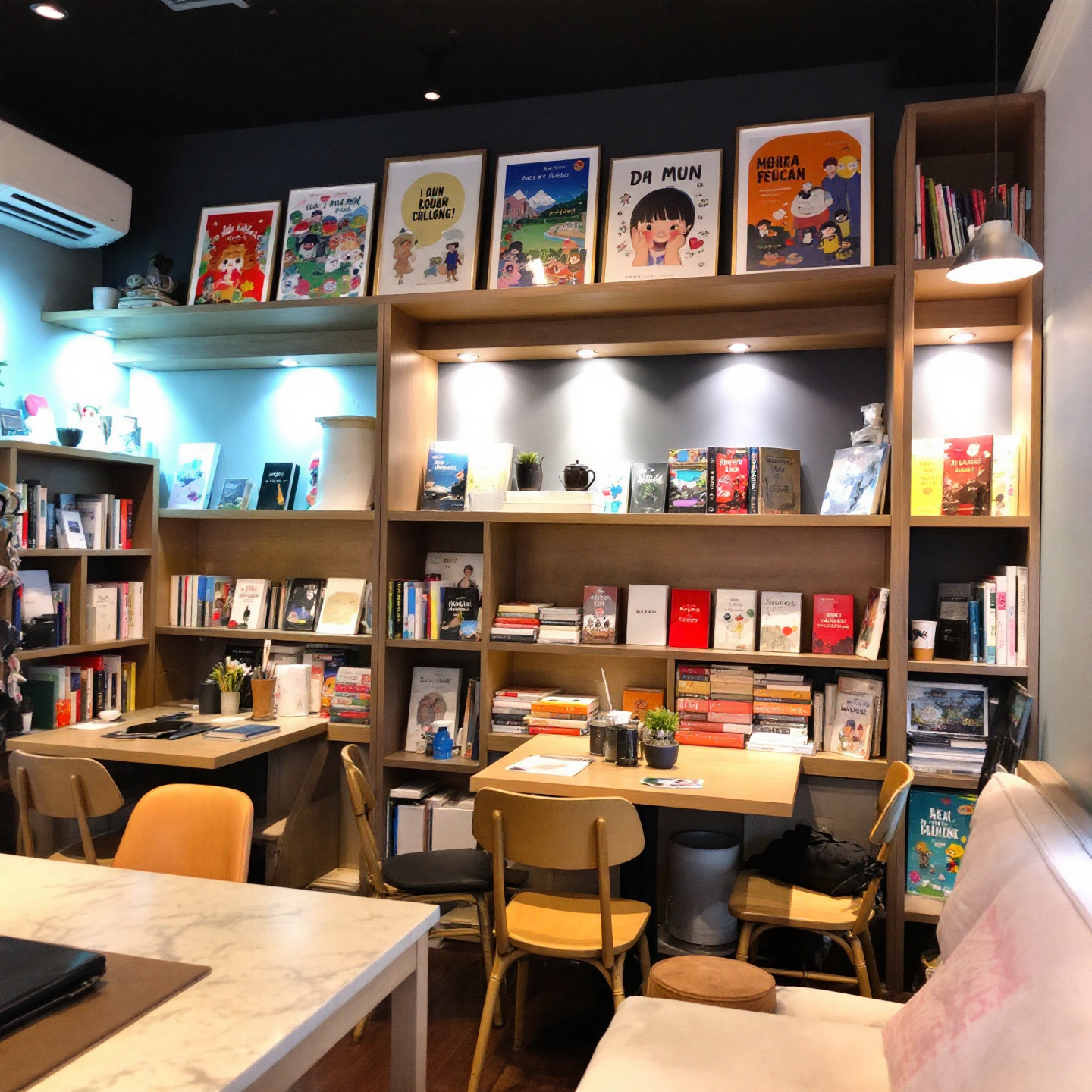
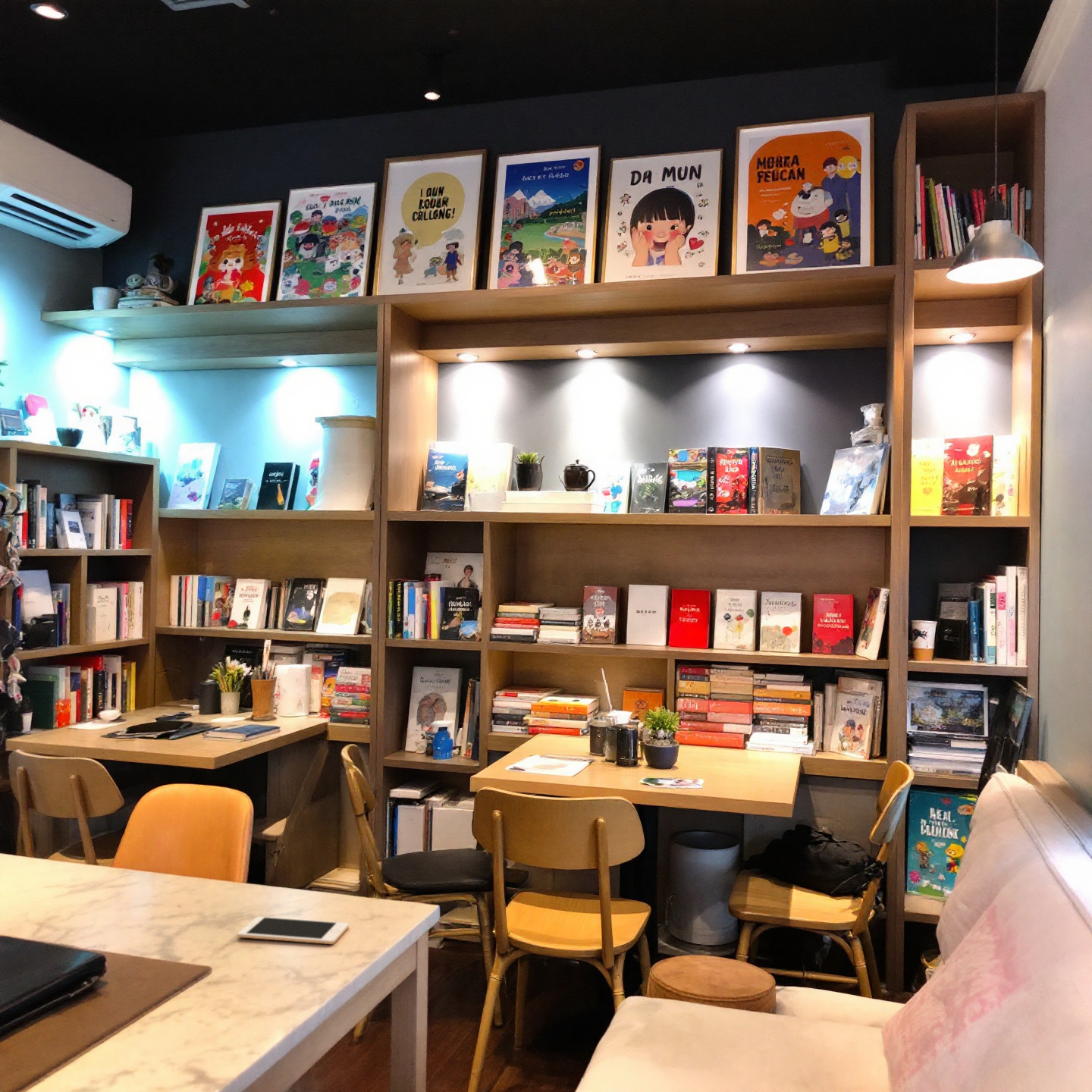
+ cell phone (293, 930)
